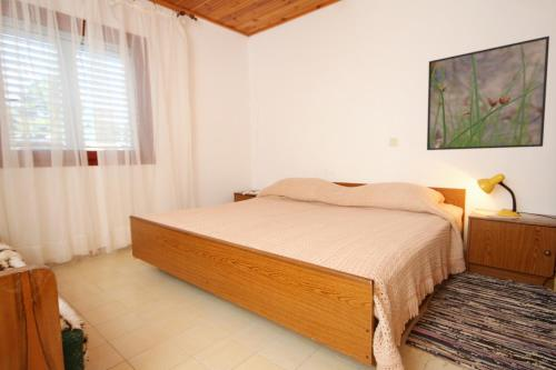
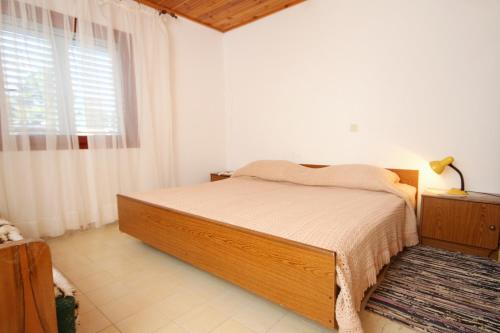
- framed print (480, 100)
